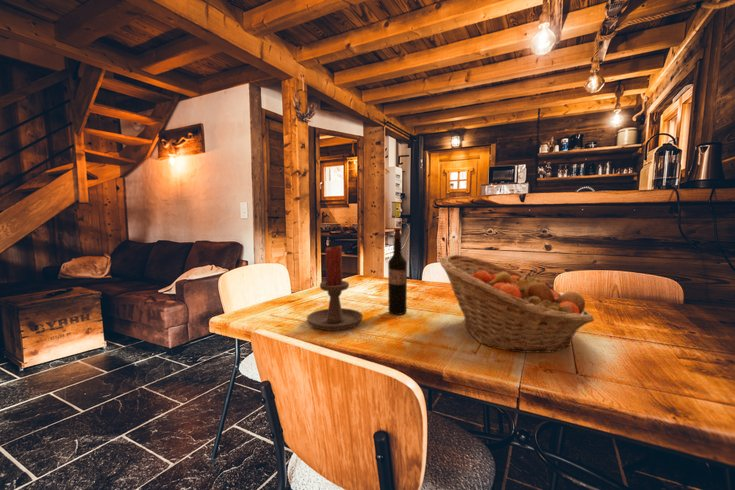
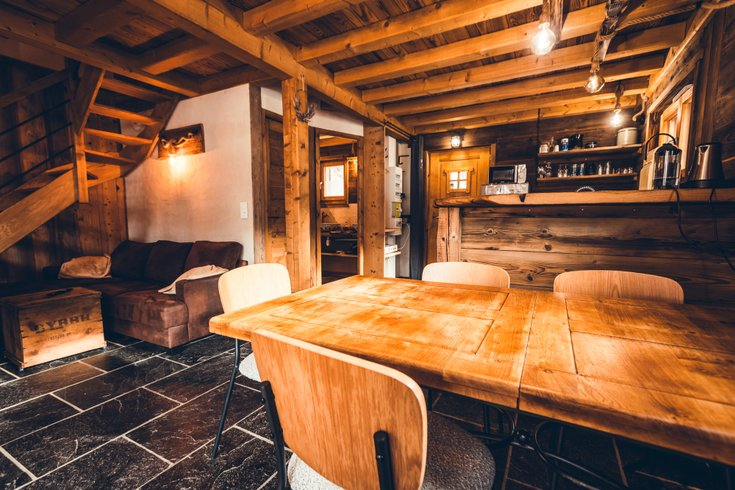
- candle holder (334, 282)
- fruit basket (507, 295)
- wine bottle (397, 270)
